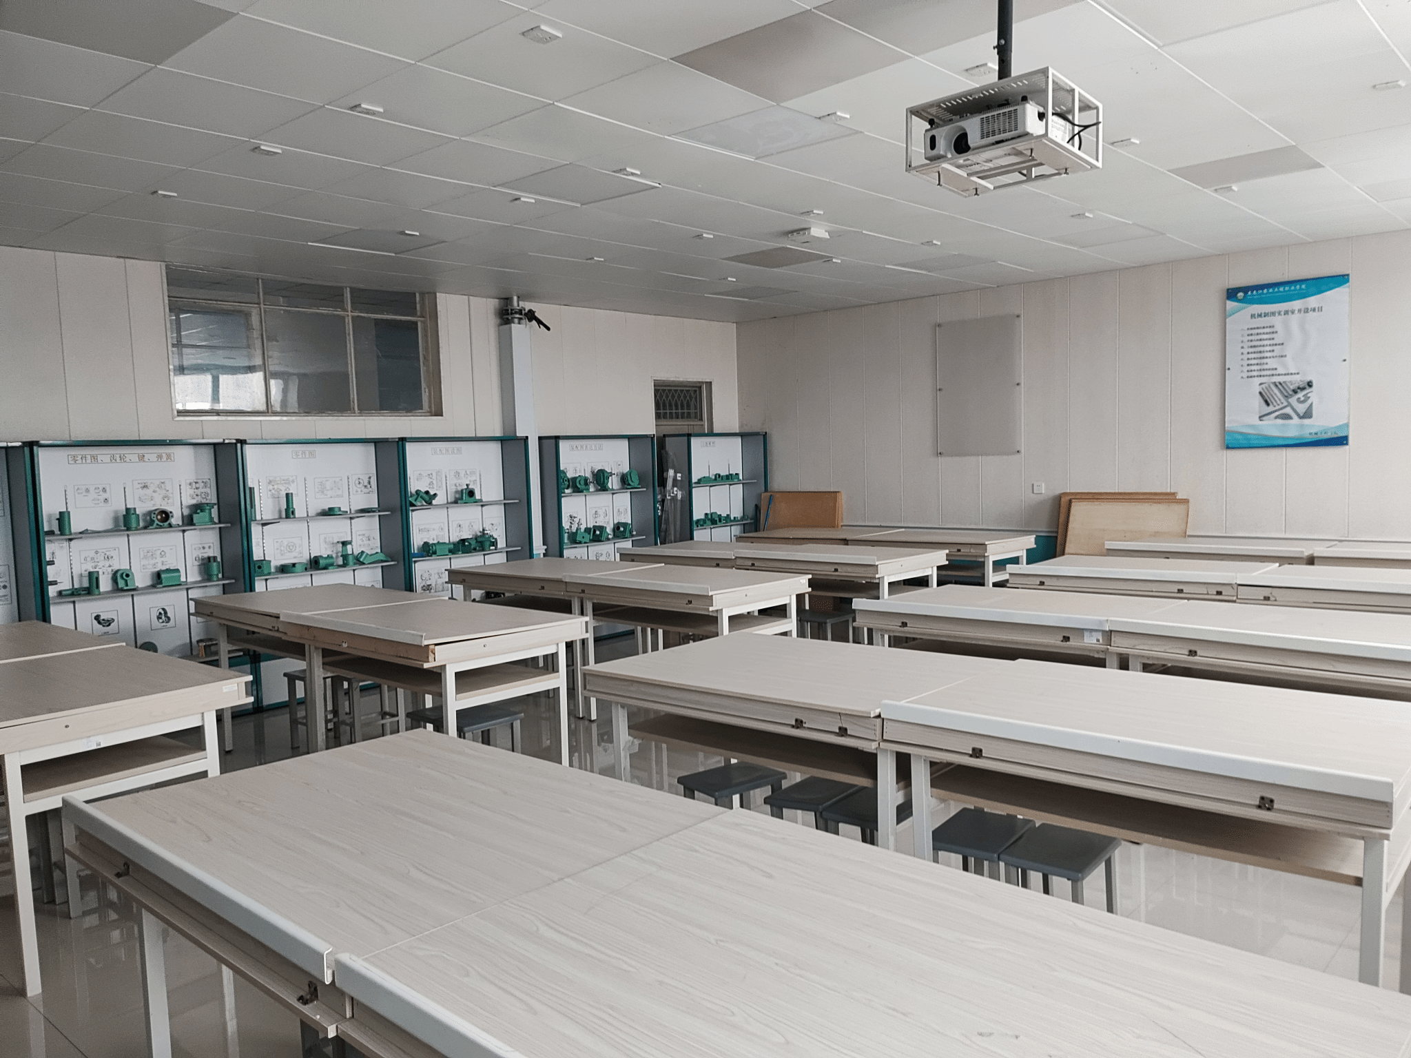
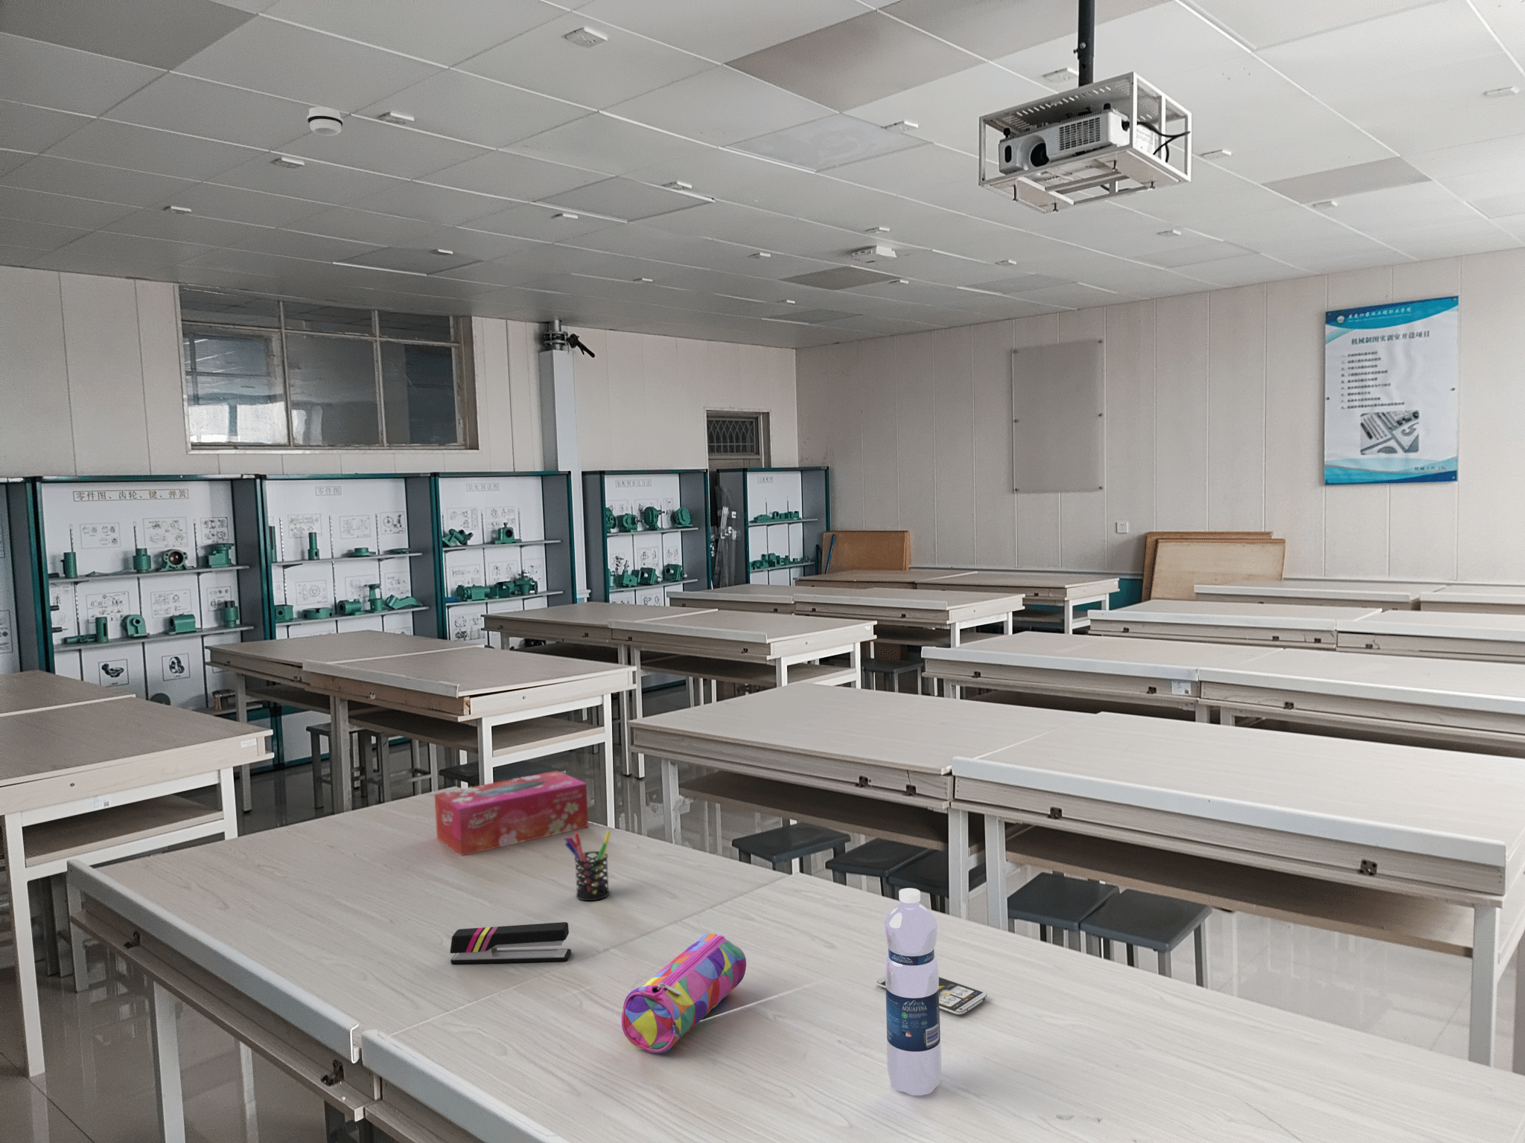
+ water bottle (911, 988)
+ pencil case (686, 989)
+ smoke detector (324, 121)
+ smartphone (939, 989)
+ stapler (510, 942)
+ pen holder (592, 862)
+ tissue box (512, 810)
